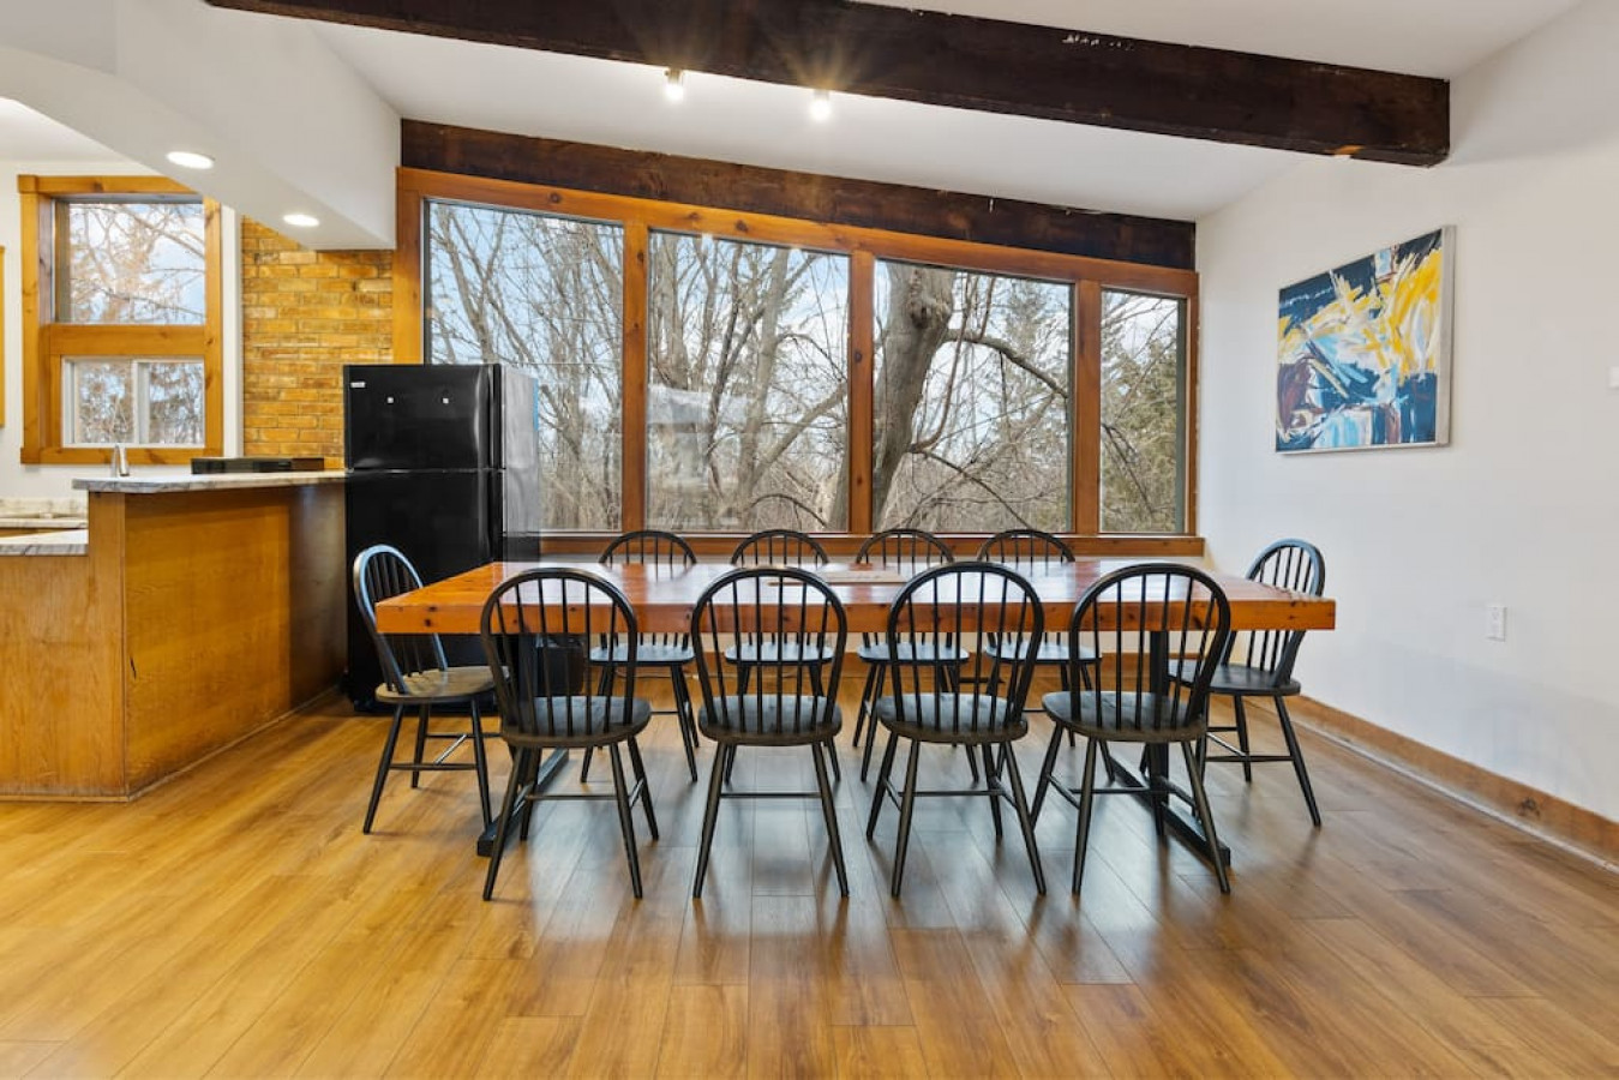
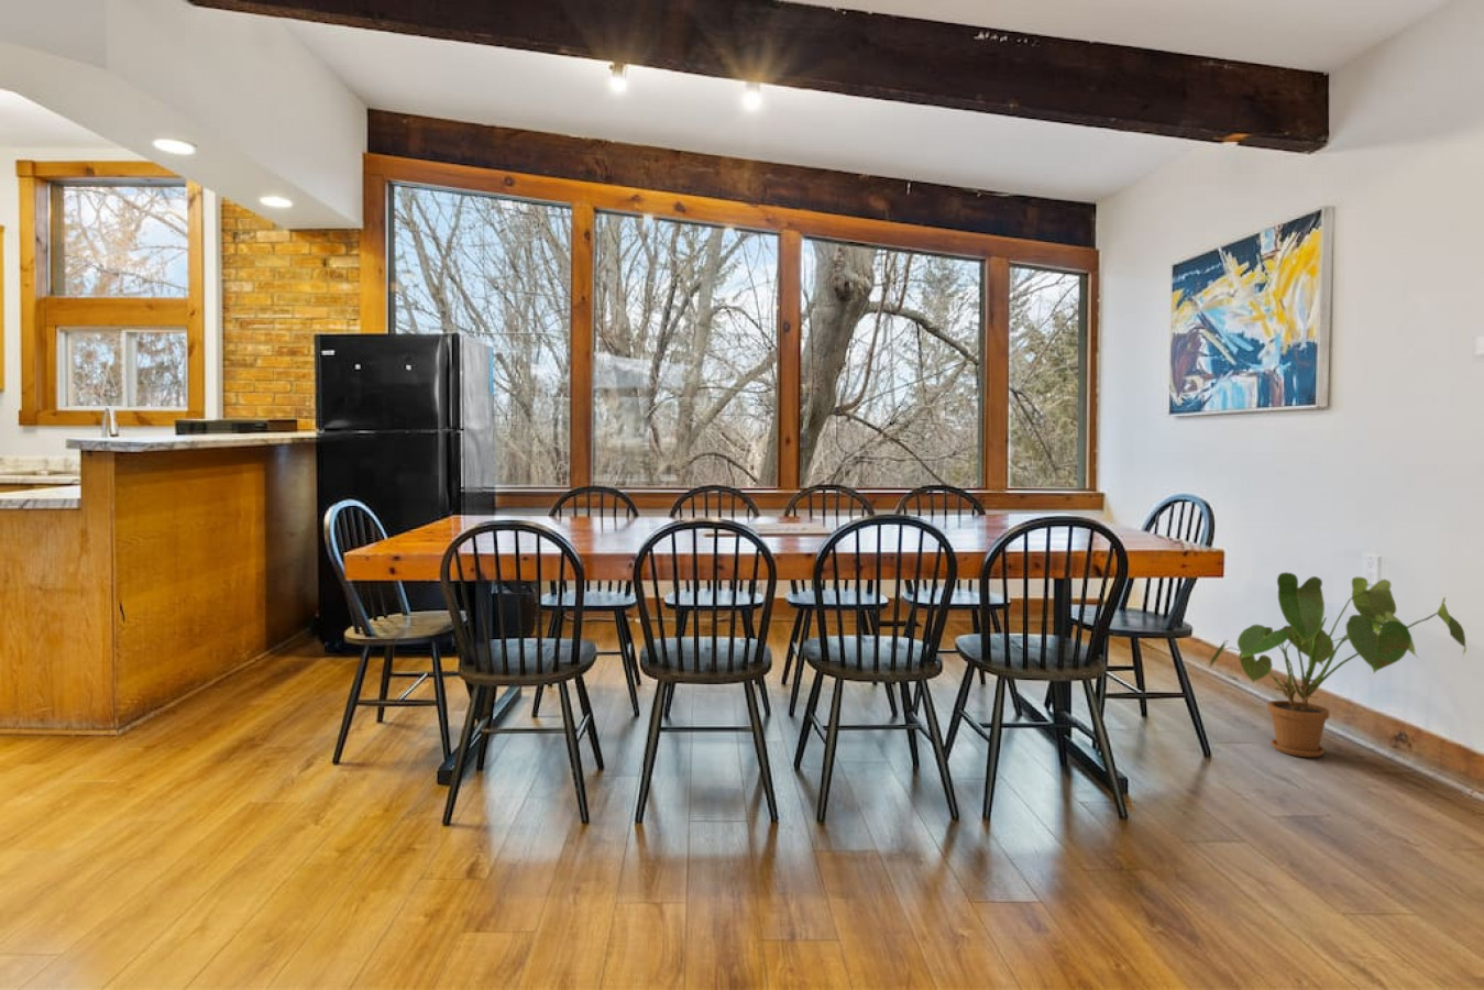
+ house plant (1329, 664)
